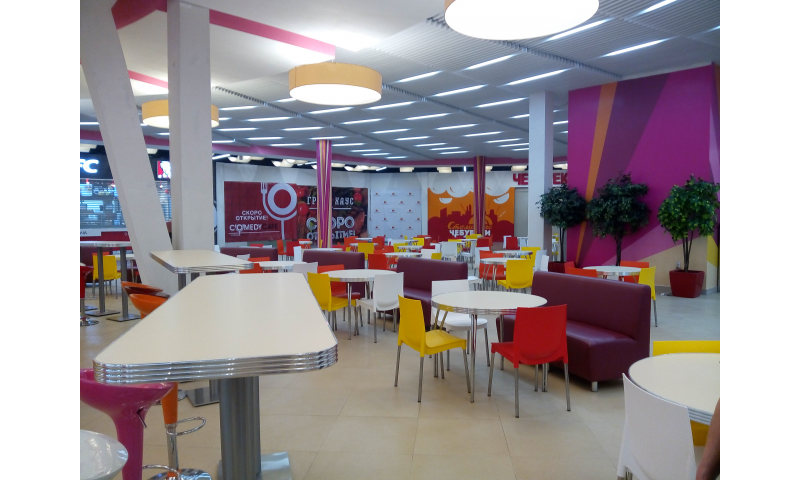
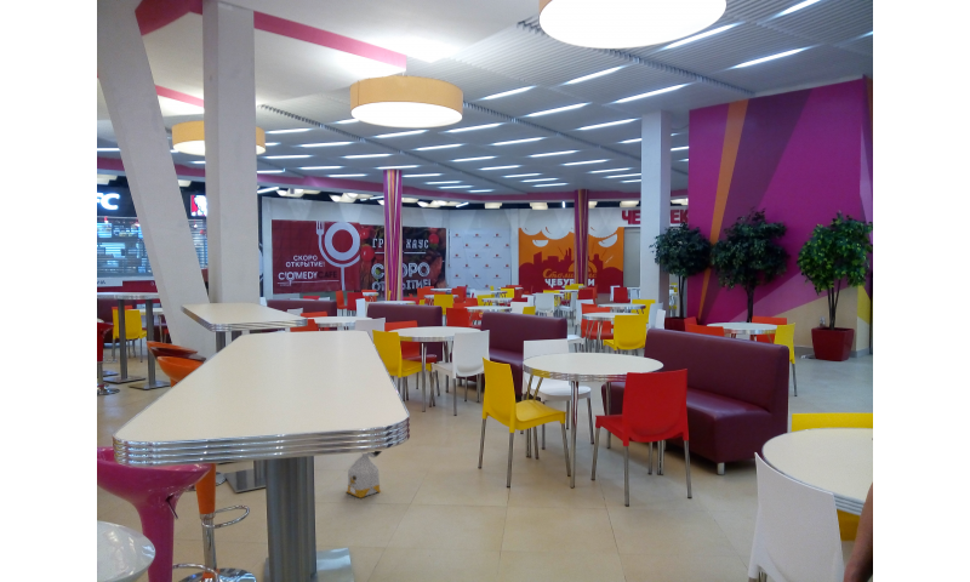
+ bag (364, 464)
